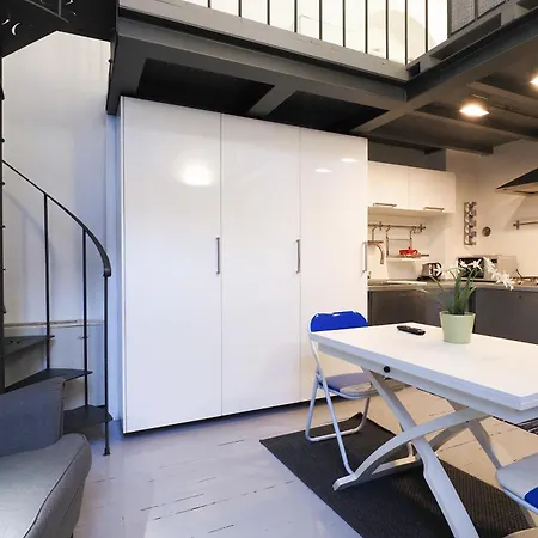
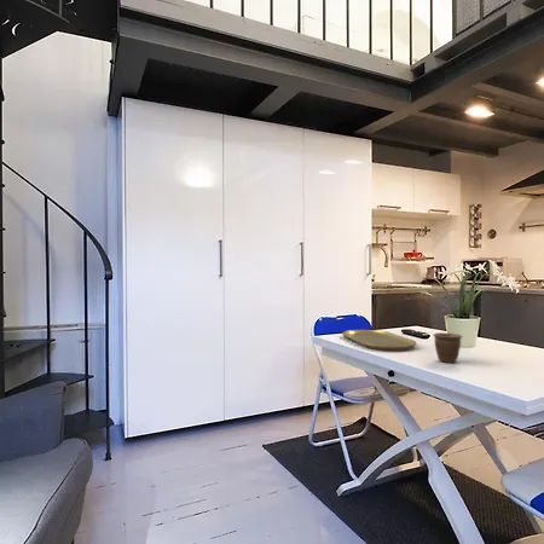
+ placemat (376, 338)
+ mug (447, 347)
